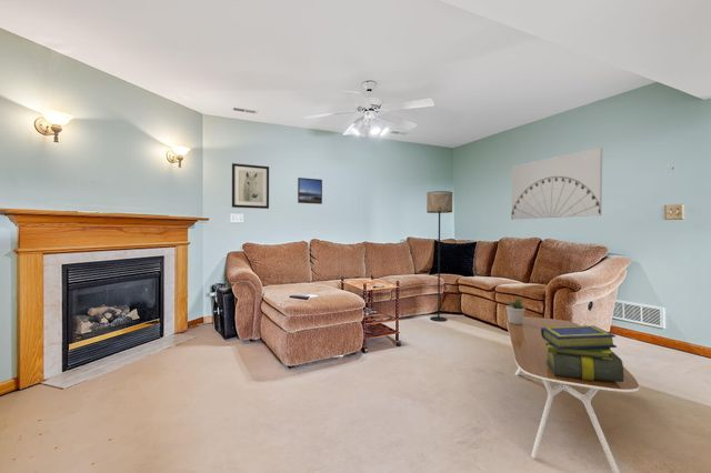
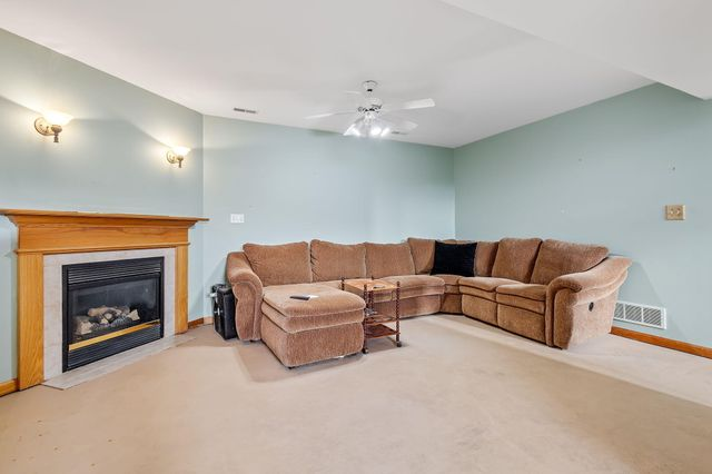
- floor lamp (439, 255)
- wall art (551, 188)
- stack of books (578, 350)
- coffee table (553, 376)
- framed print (310, 191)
- wall art (250, 187)
- potted plant (515, 309)
